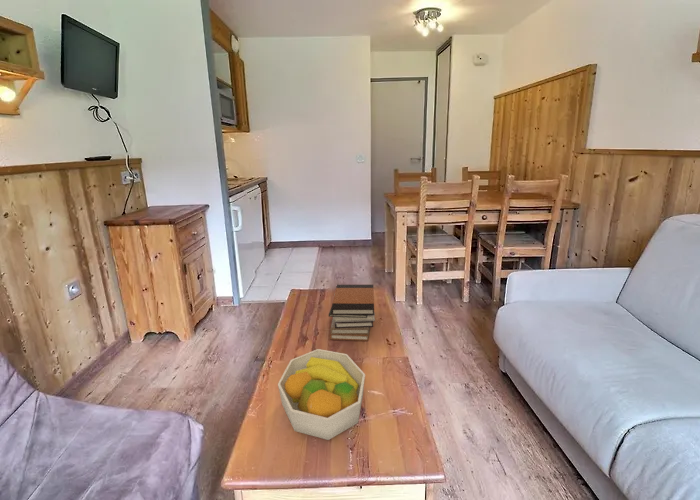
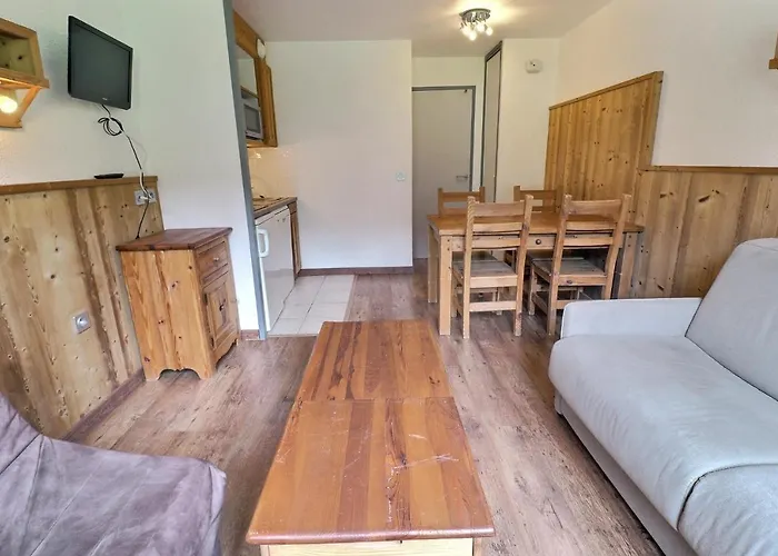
- book stack (353, 310)
- fruit bowl (322, 386)
